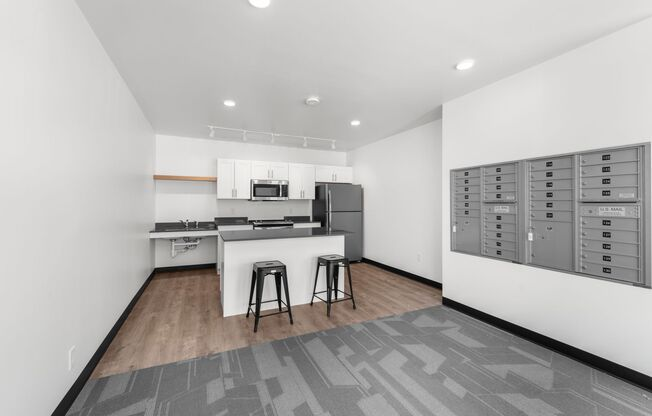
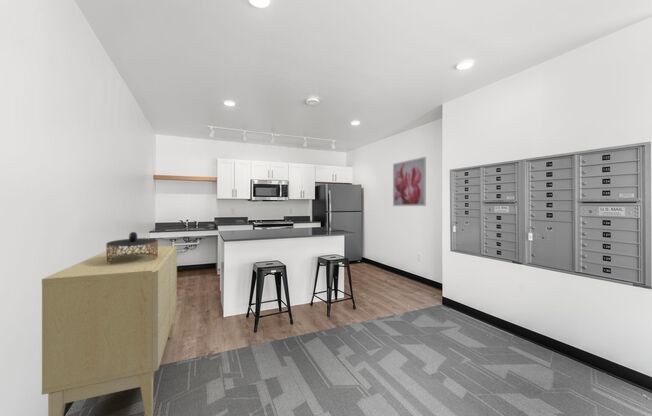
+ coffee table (133, 245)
+ sideboard (129, 317)
+ wall art (408, 183)
